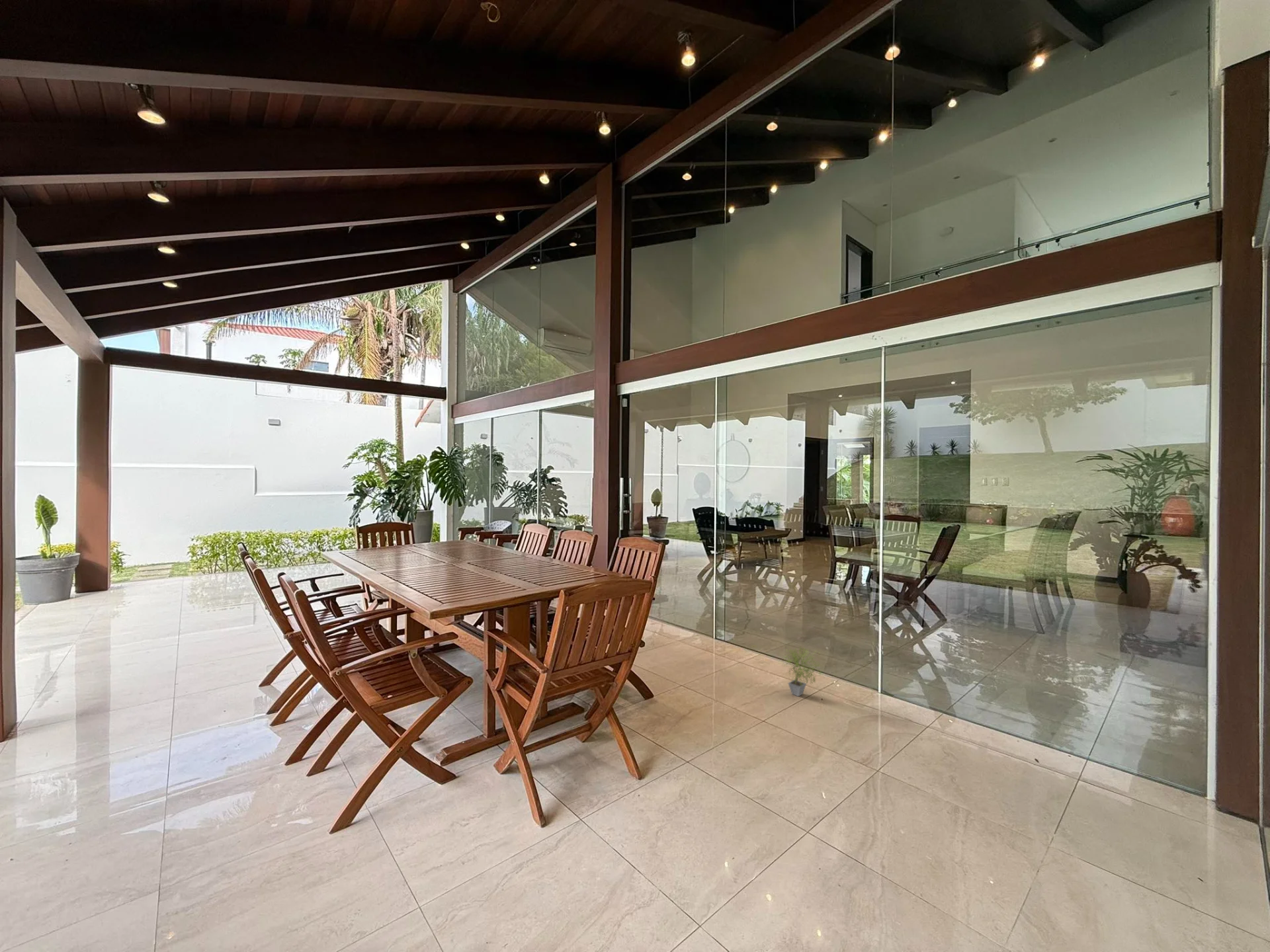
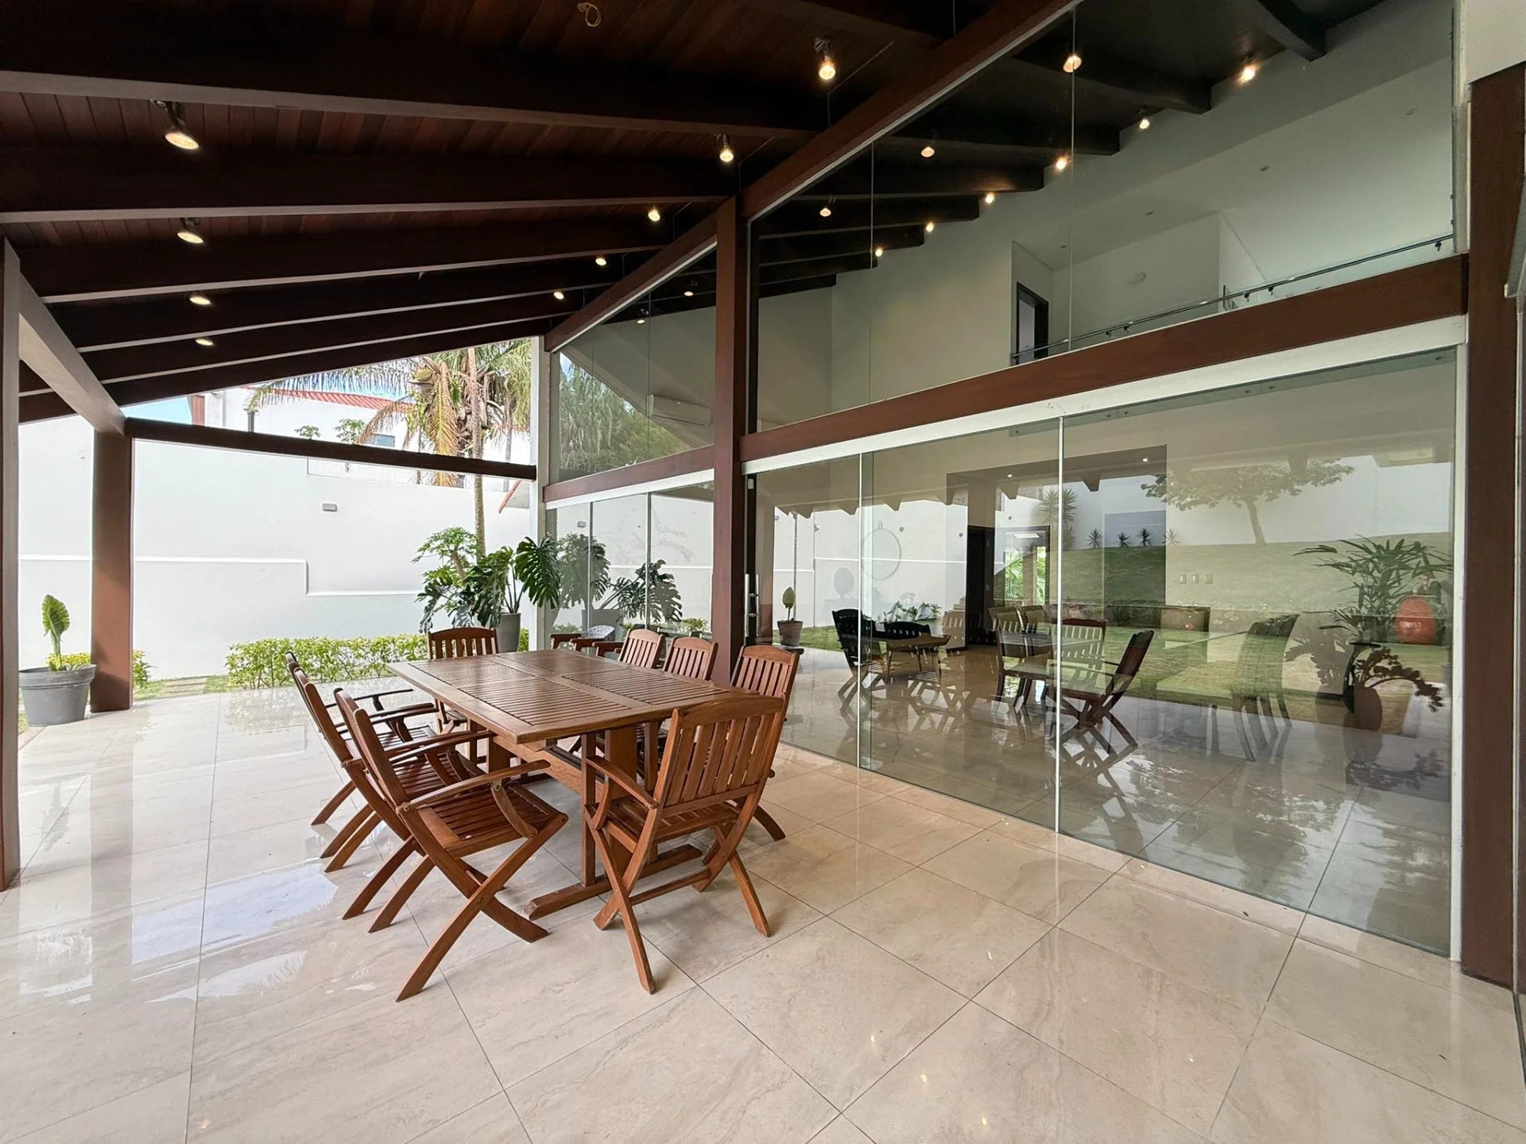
- potted plant (801, 668)
